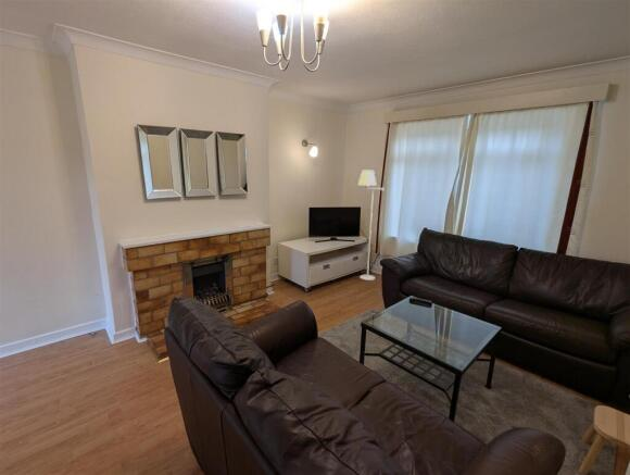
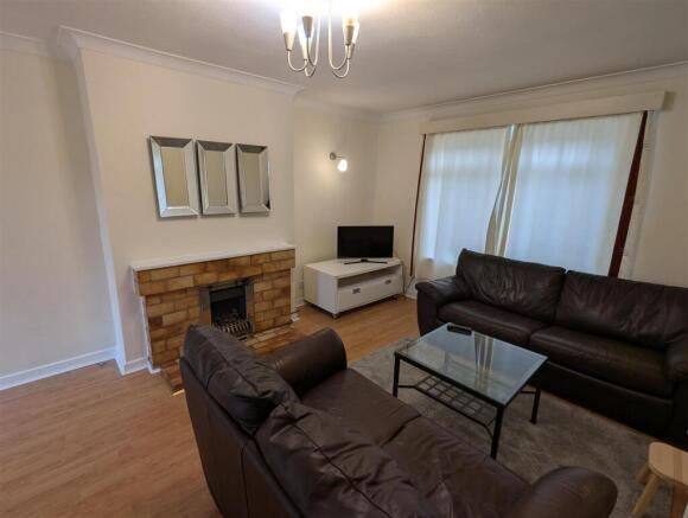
- floor lamp (369, 227)
